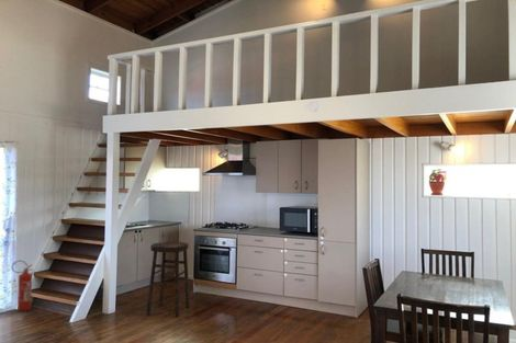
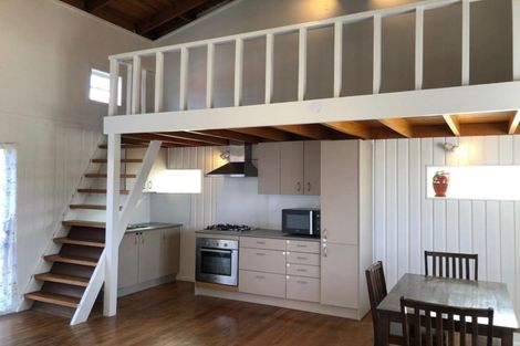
- fire extinguisher (22, 285)
- stool (169, 276)
